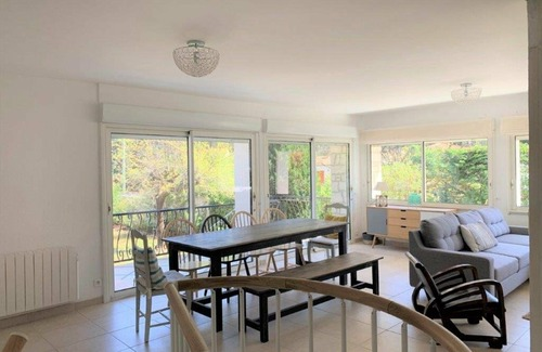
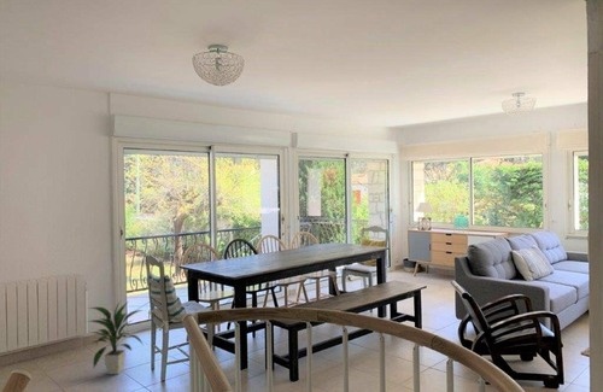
+ indoor plant (112, 335)
